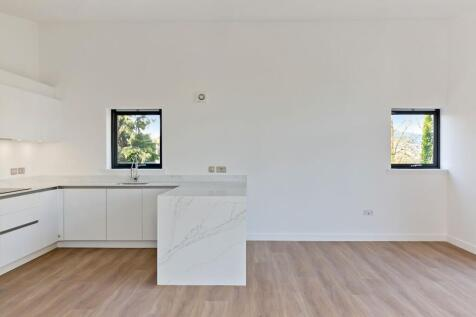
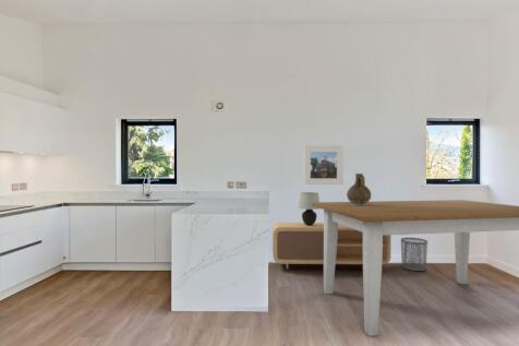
+ ceramic jug (359, 189)
+ tv stand (323, 246)
+ table lamp (309, 208)
+ waste bin (413, 254)
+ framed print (323, 165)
+ table (424, 232)
